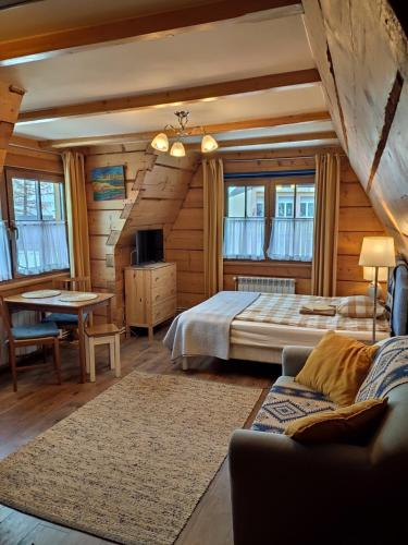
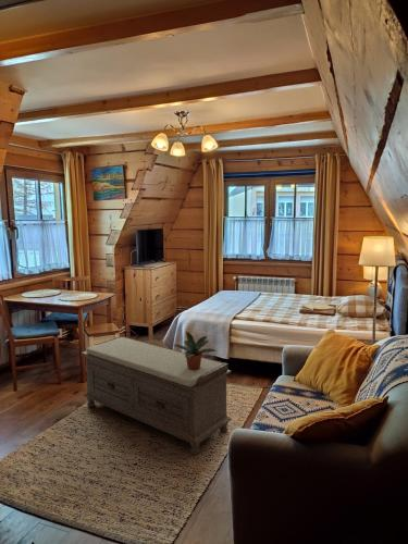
+ bench (151, 386)
+ potted plant (194, 350)
